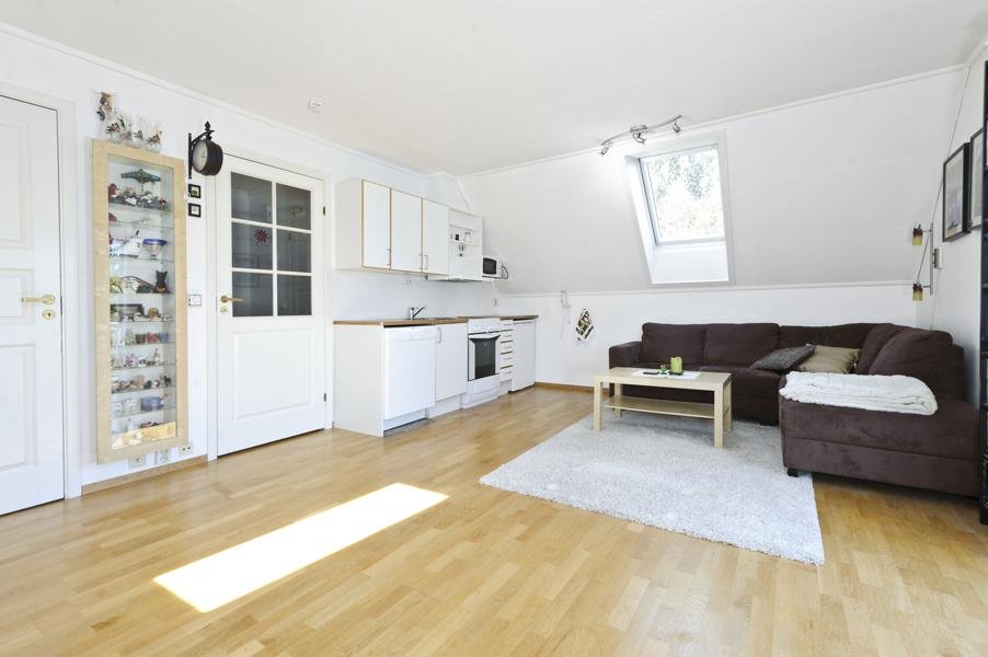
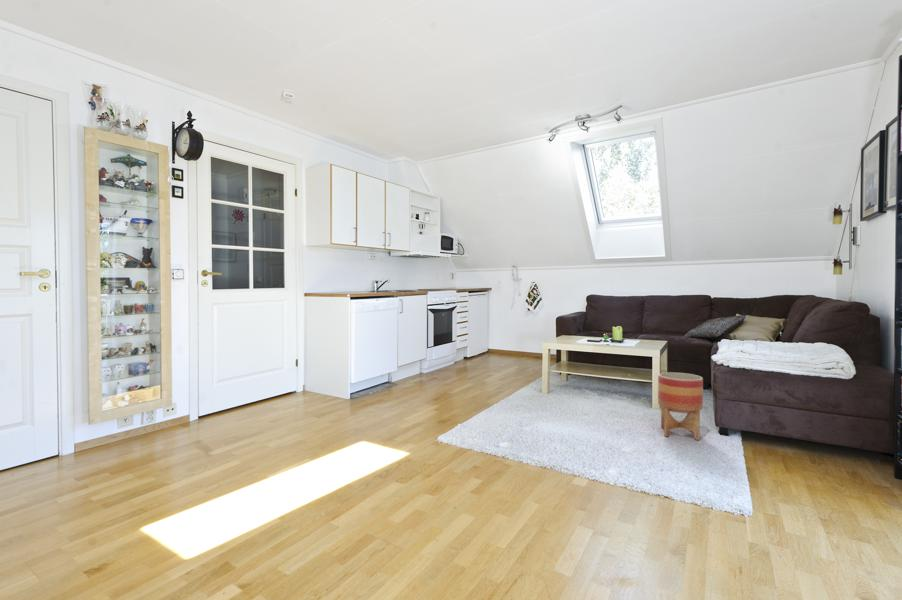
+ planter (679, 404)
